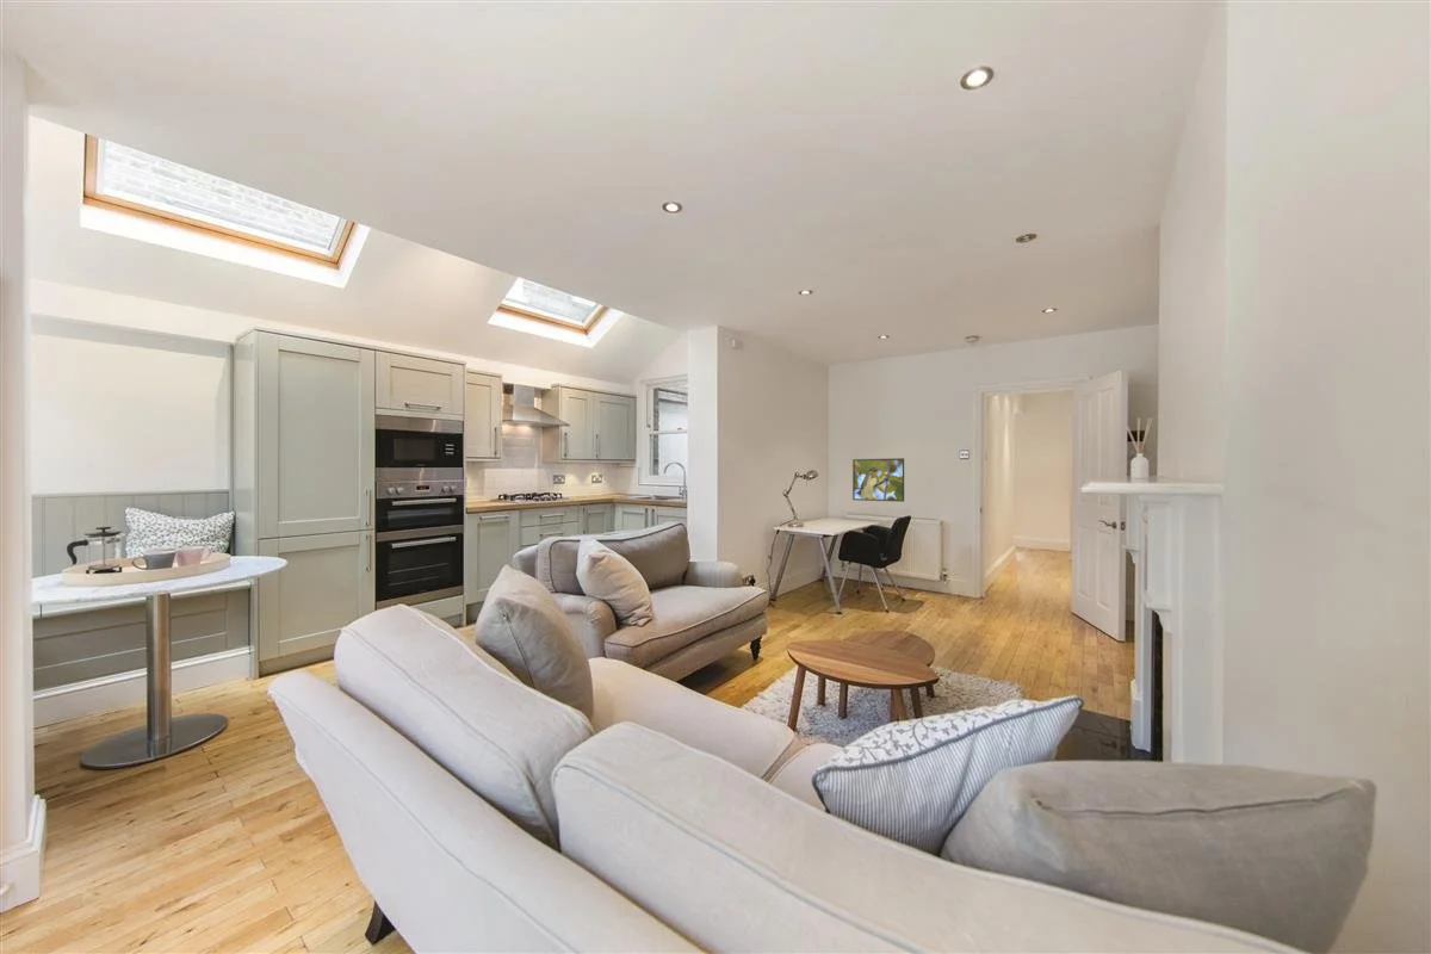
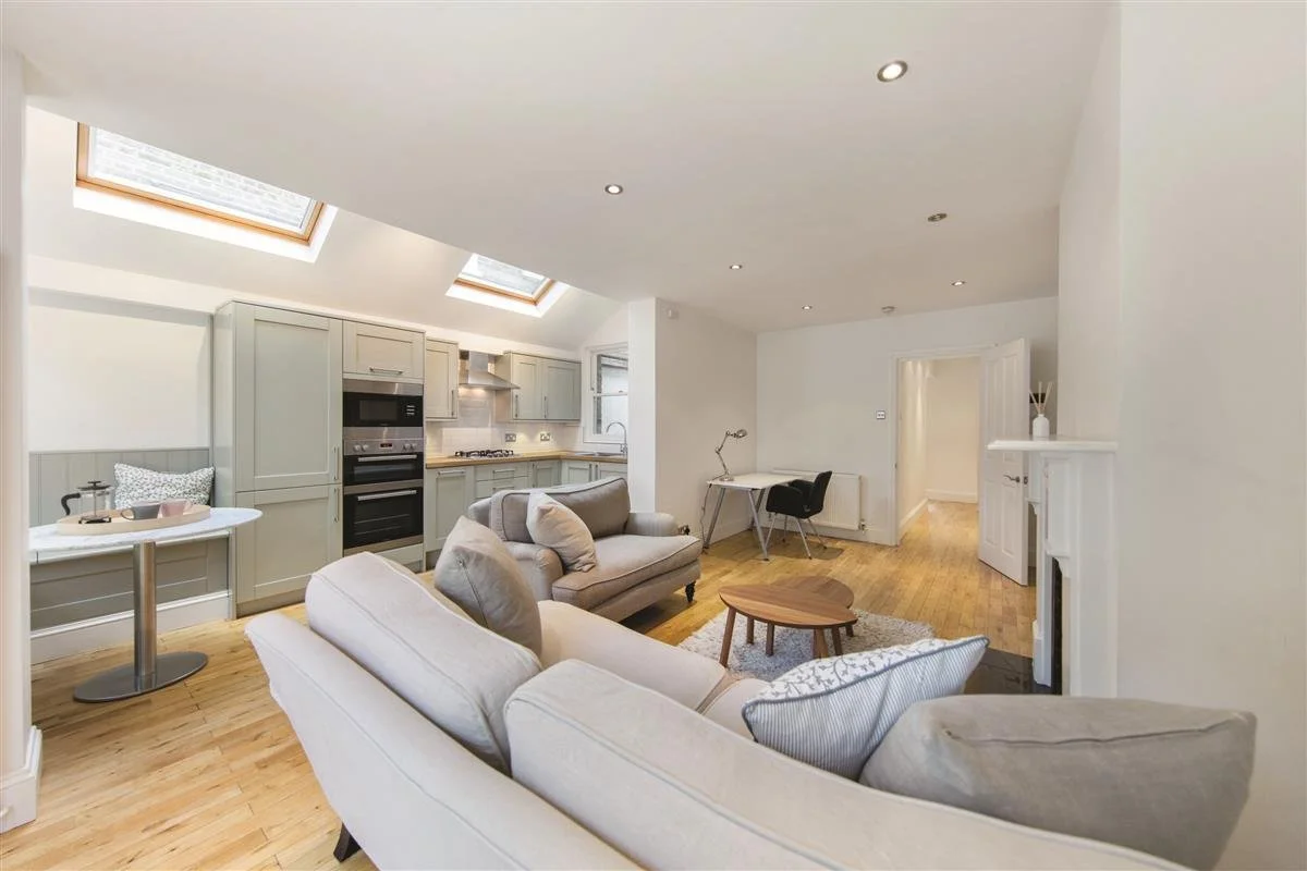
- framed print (878, 479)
